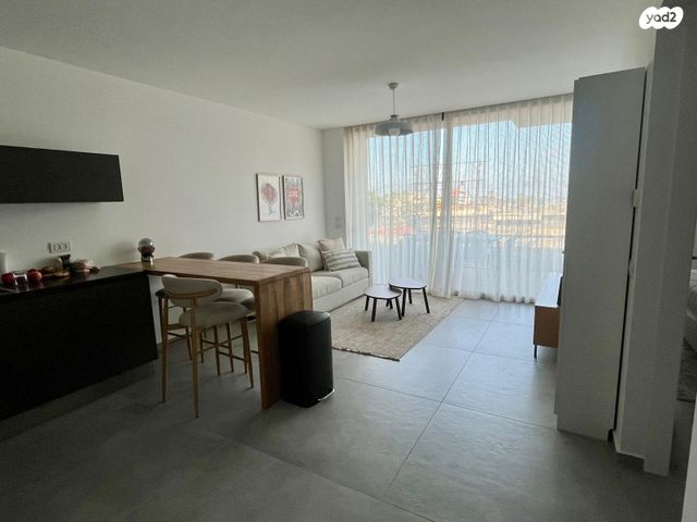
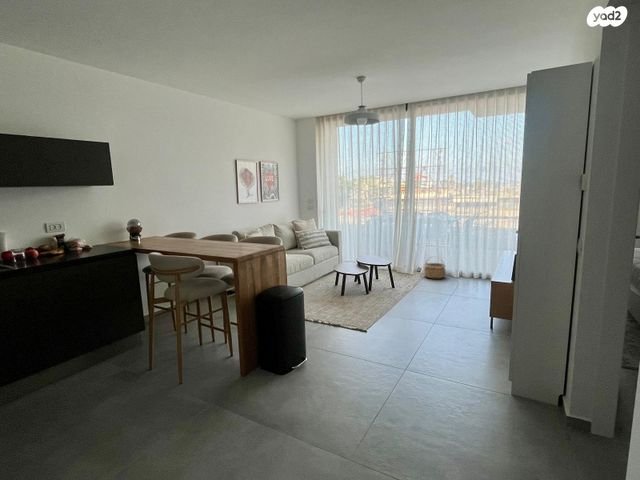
+ wicker basket (434, 266)
